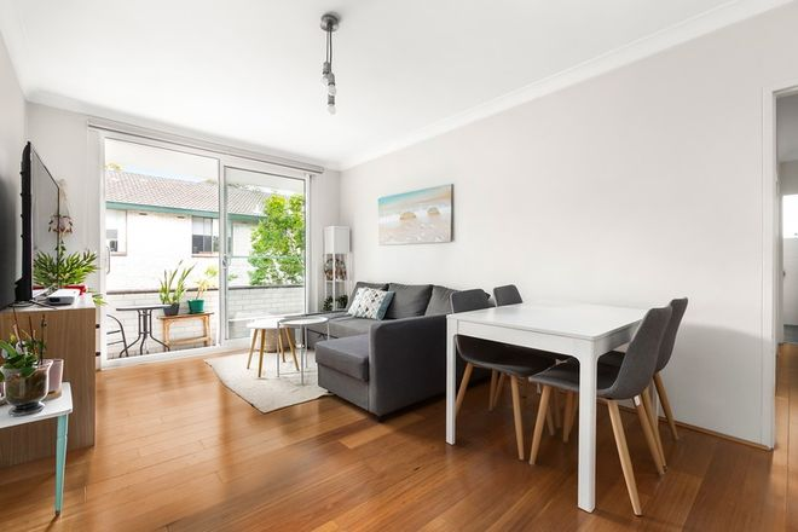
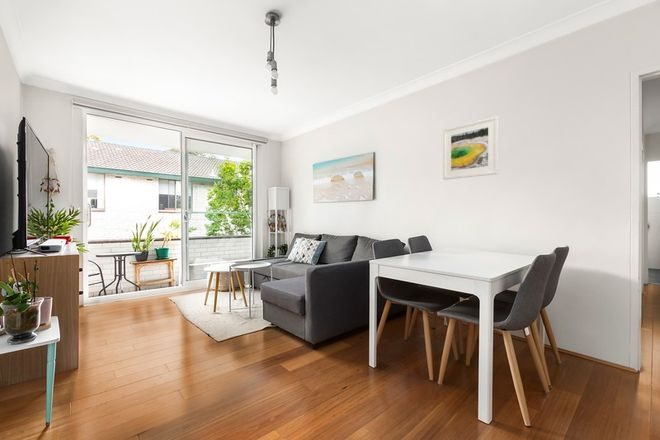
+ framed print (469, 150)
